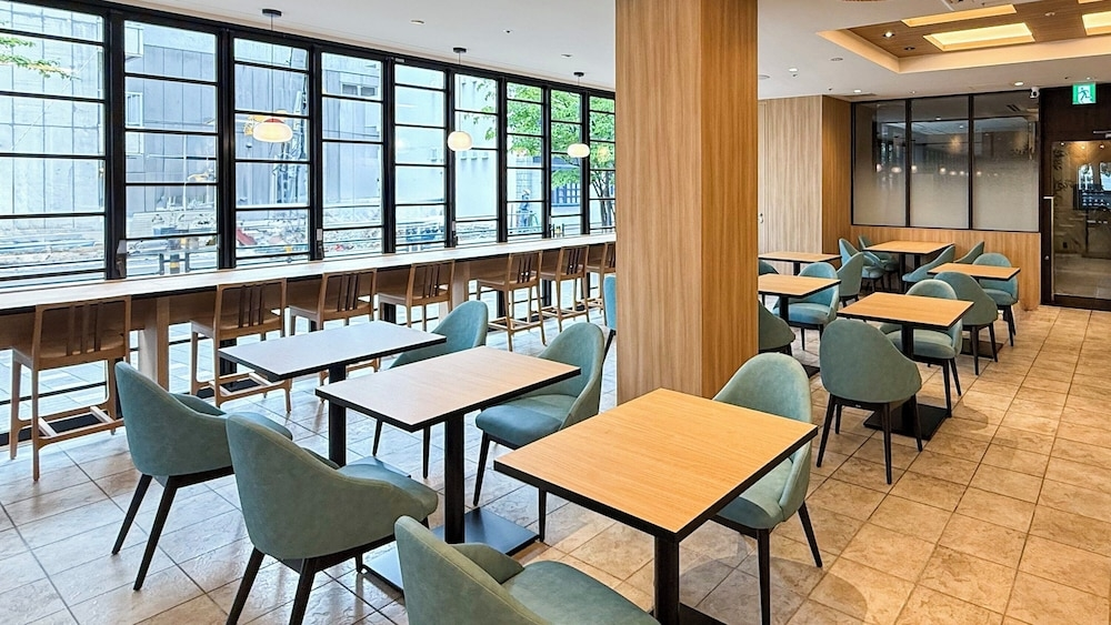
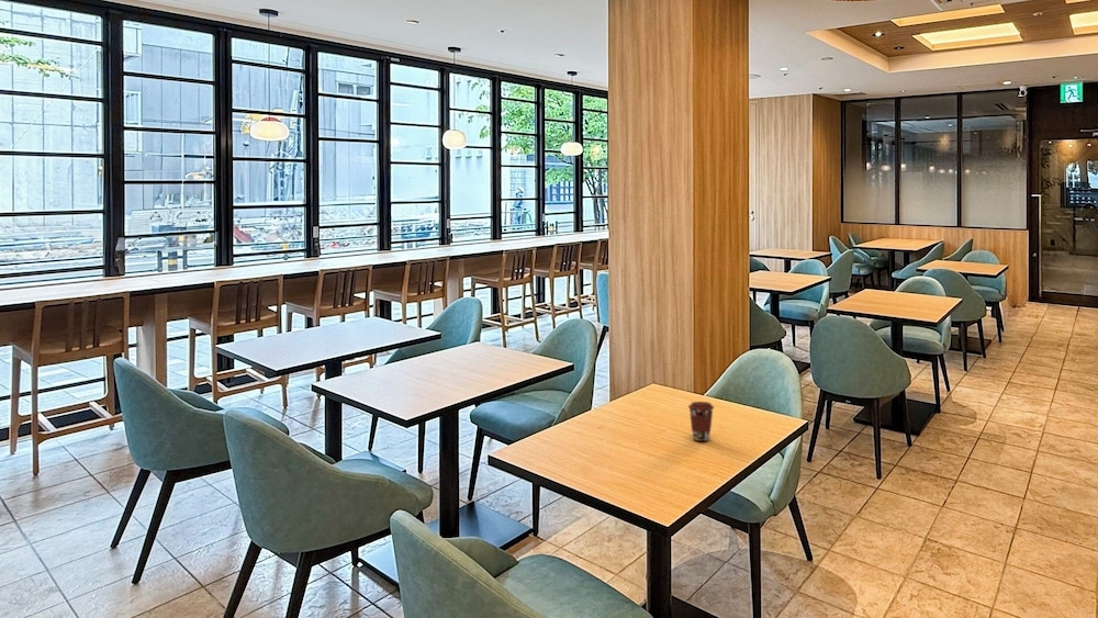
+ coffee cup (701, 420)
